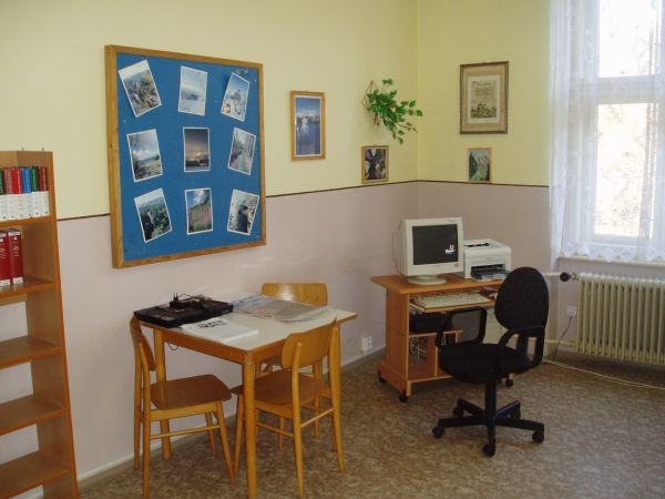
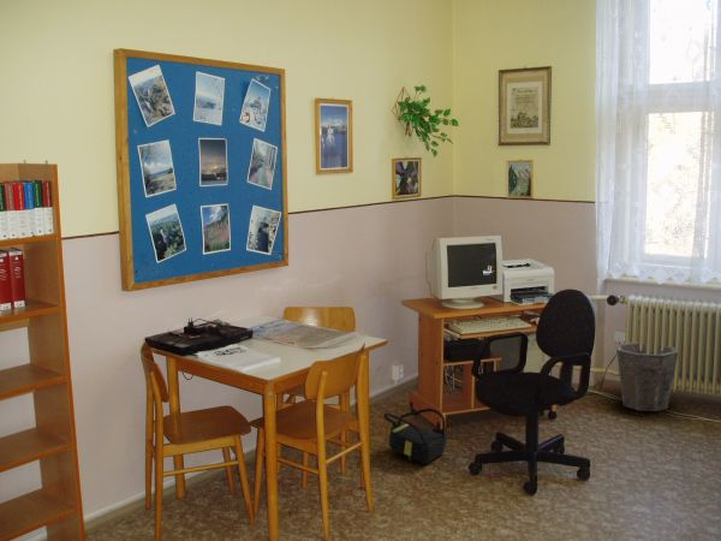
+ backpack (411, 430)
+ waste bin (645, 376)
